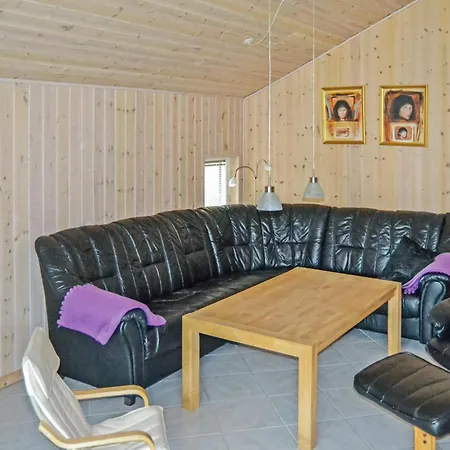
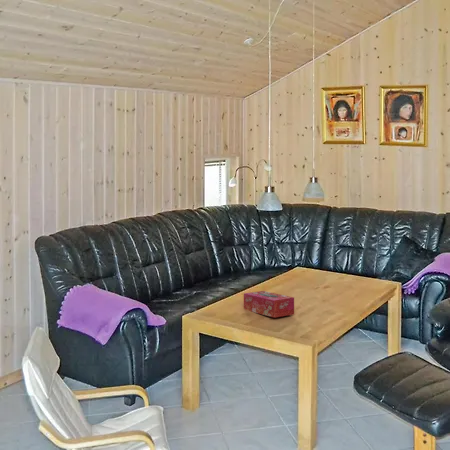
+ tissue box (268, 303)
